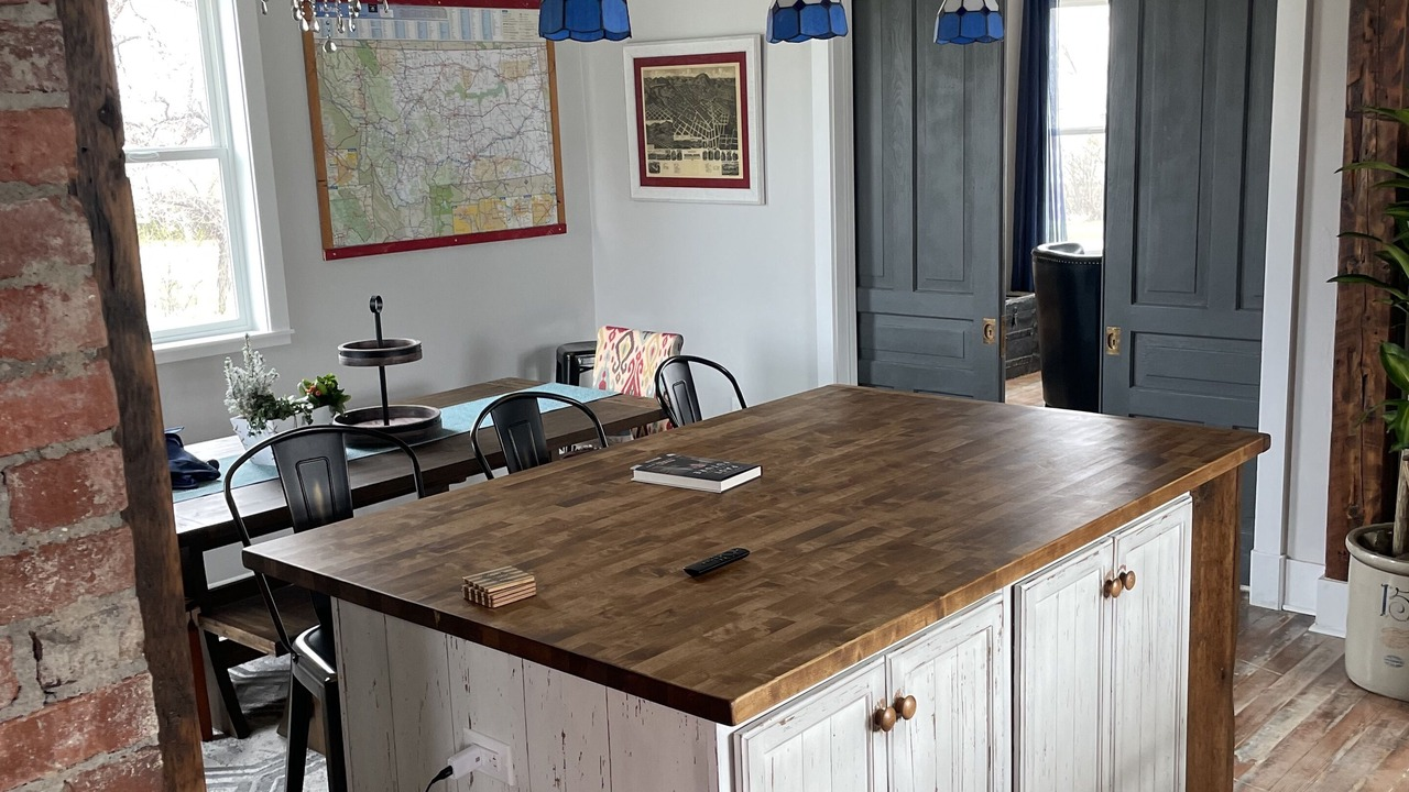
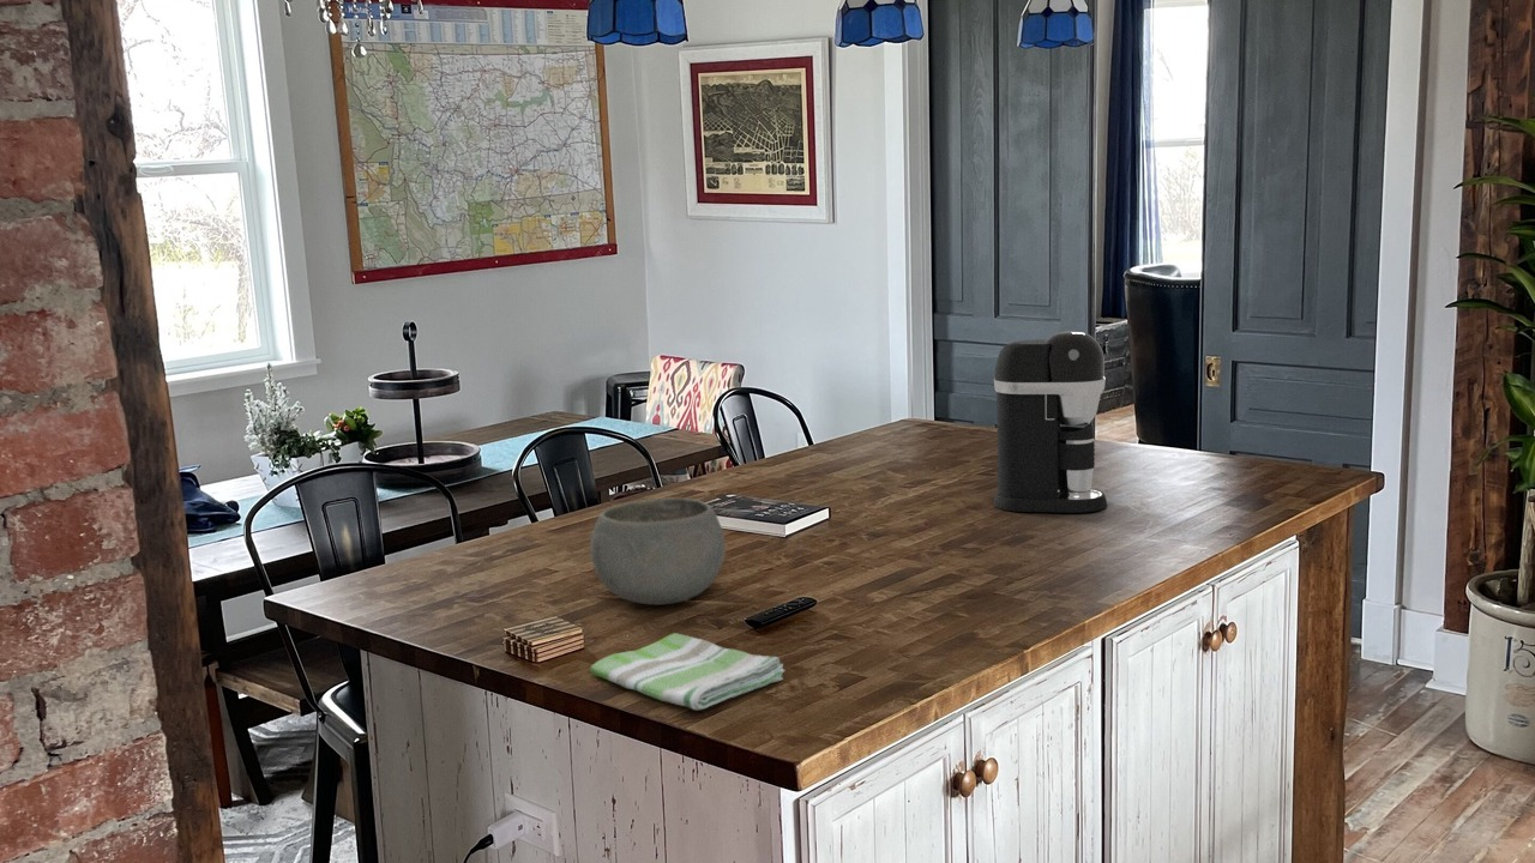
+ dish towel (685, 665)
+ bowl (658, 553)
+ coffee maker (1049, 418)
